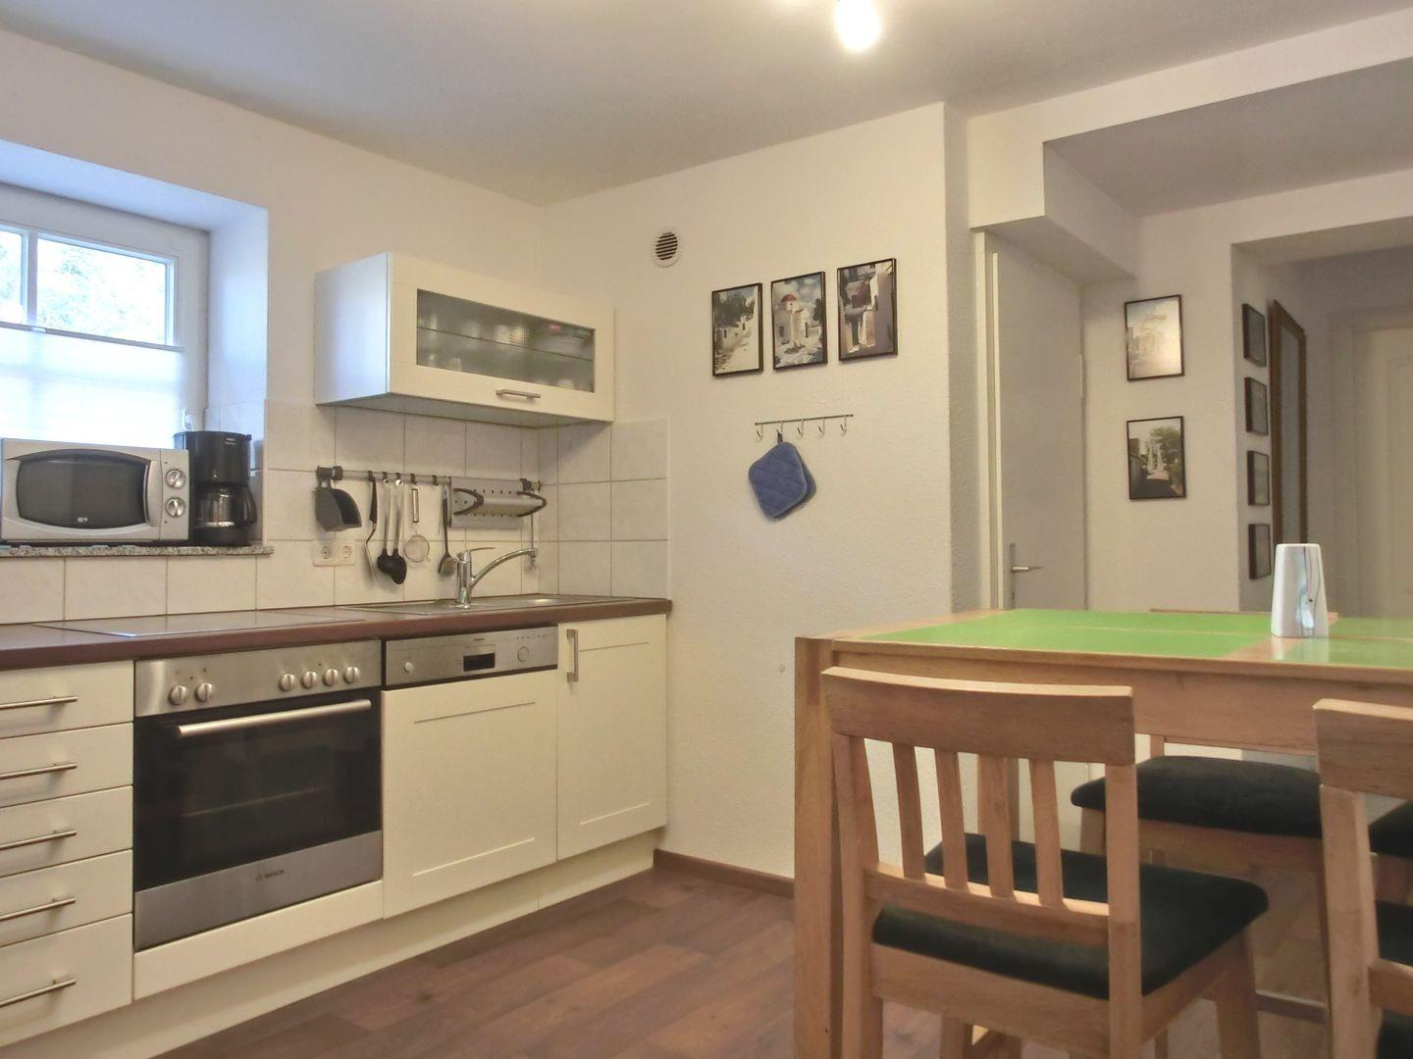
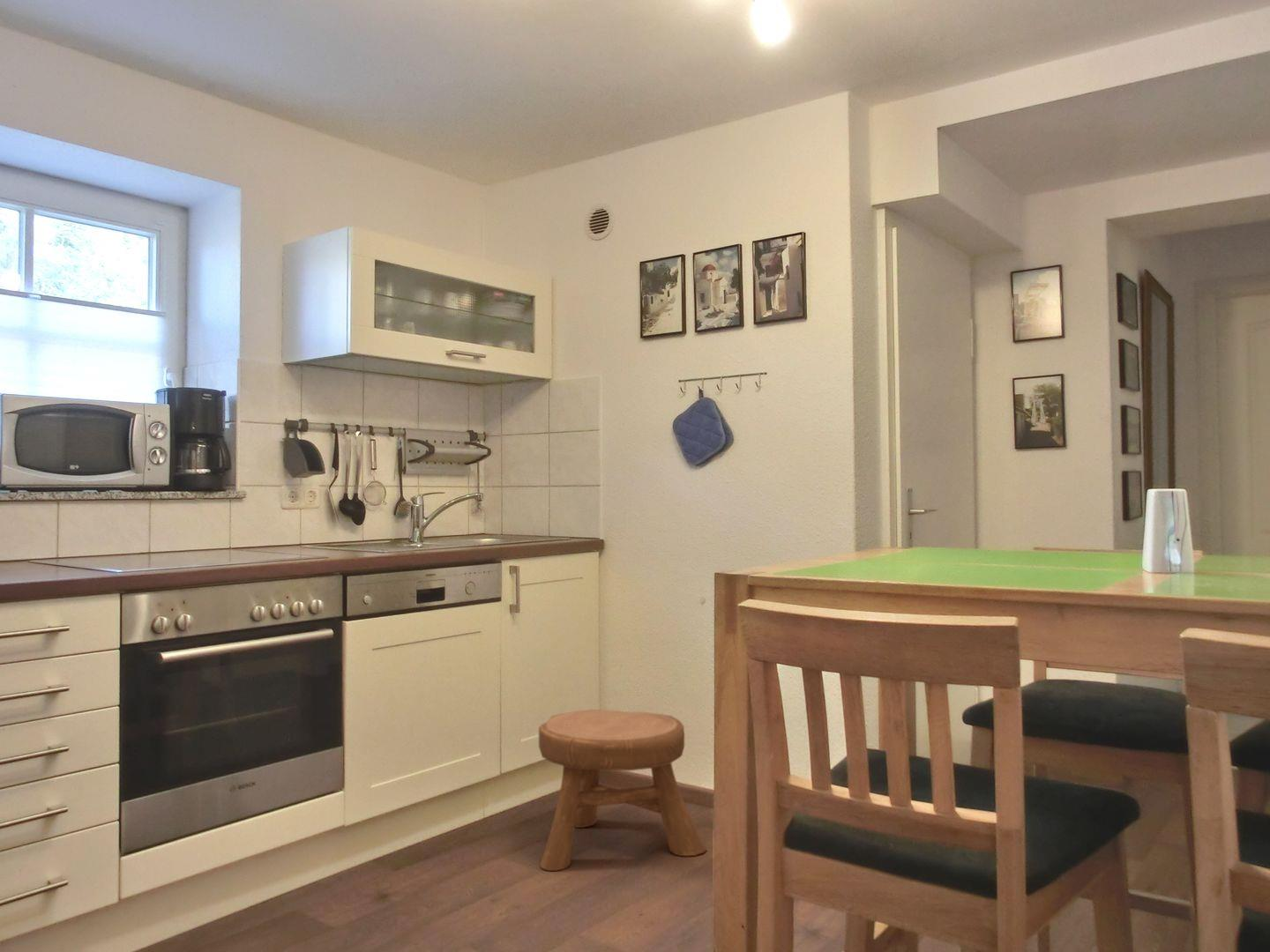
+ stool (623, 789)
